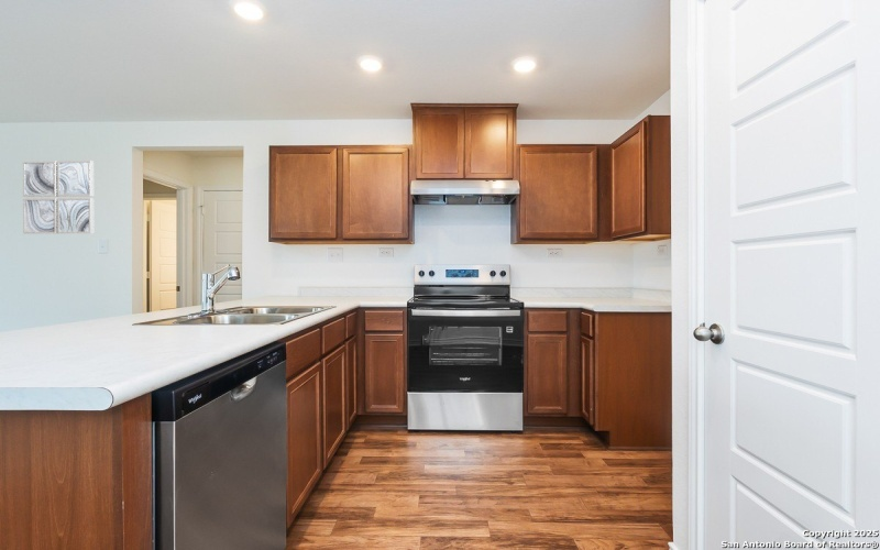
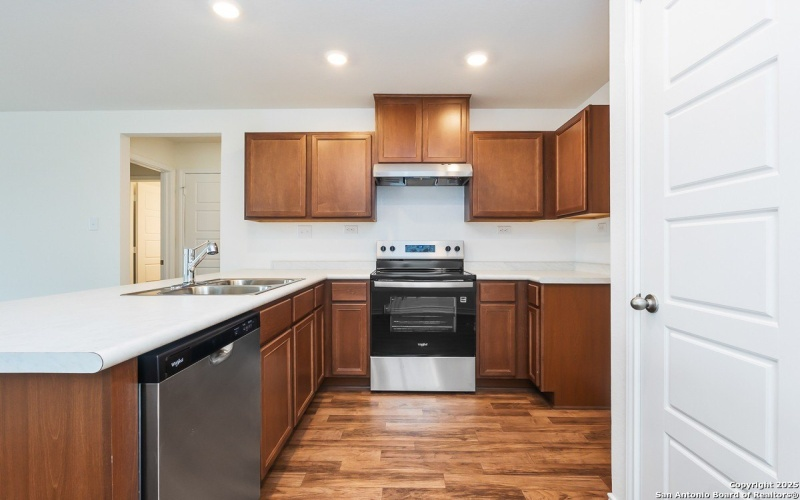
- wall art (58, 198)
